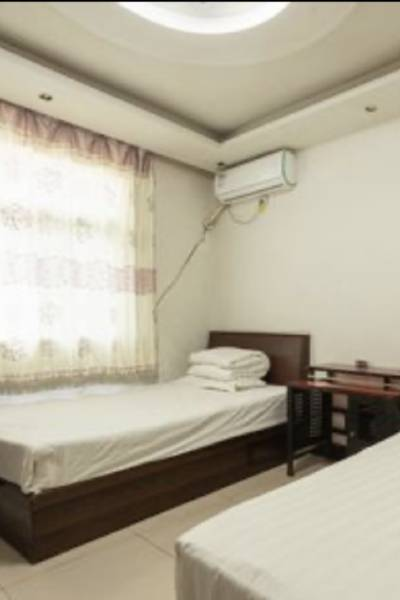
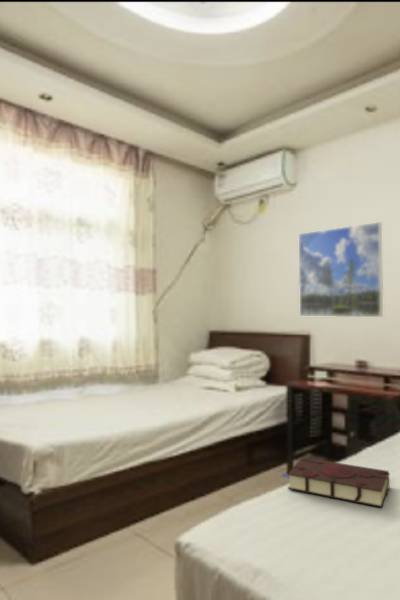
+ book (330, 477)
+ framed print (337, 272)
